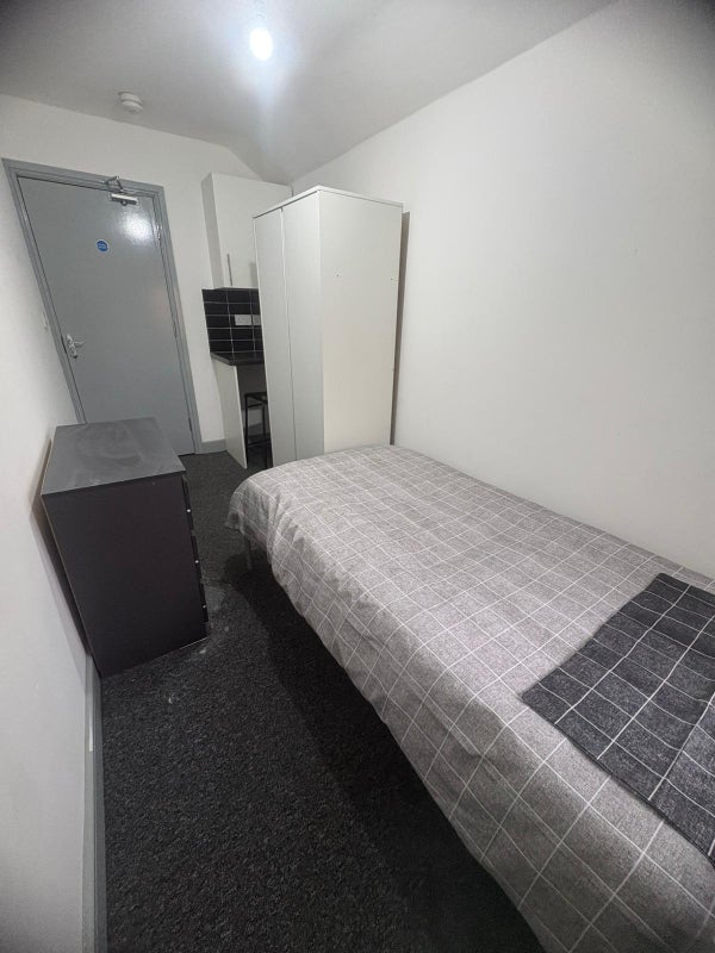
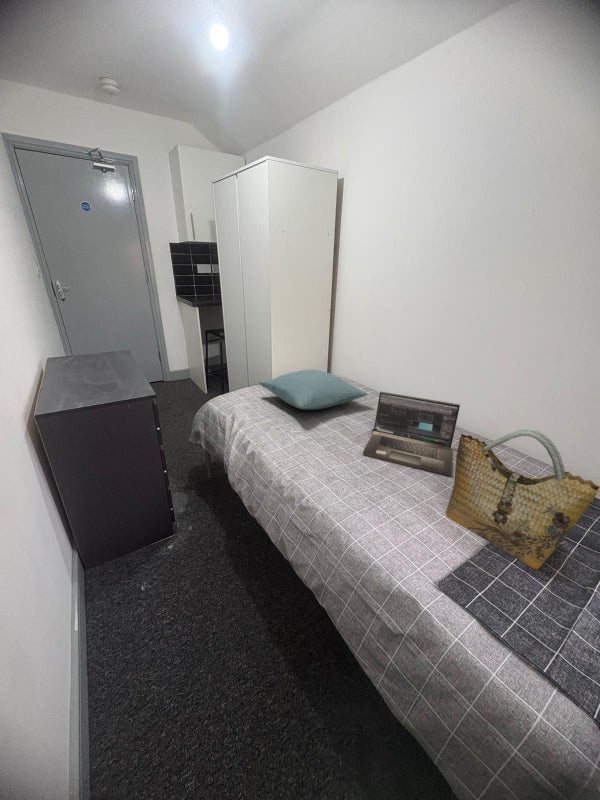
+ laptop (411, 429)
+ pillow (311, 387)
+ grocery bag (511, 482)
